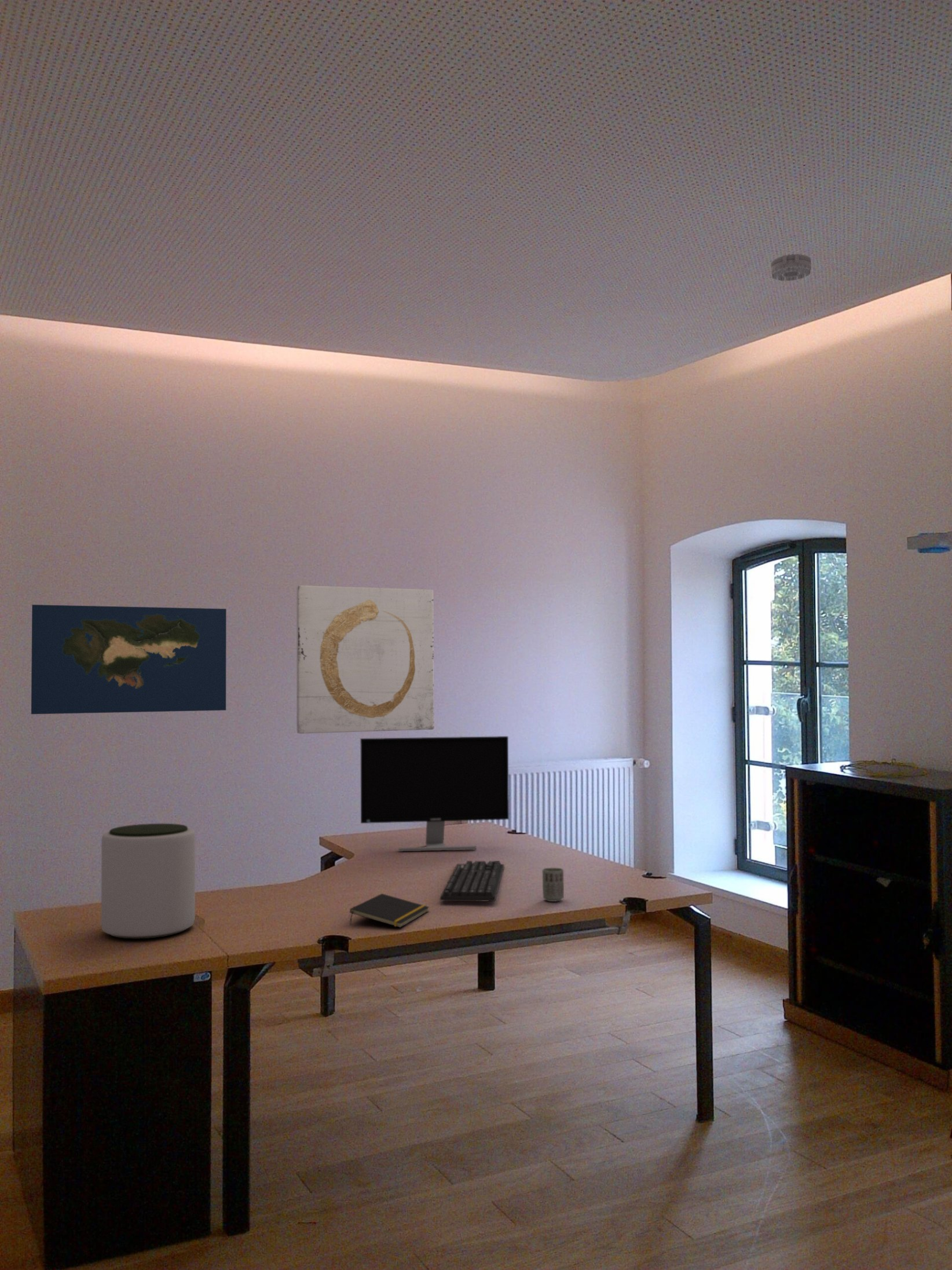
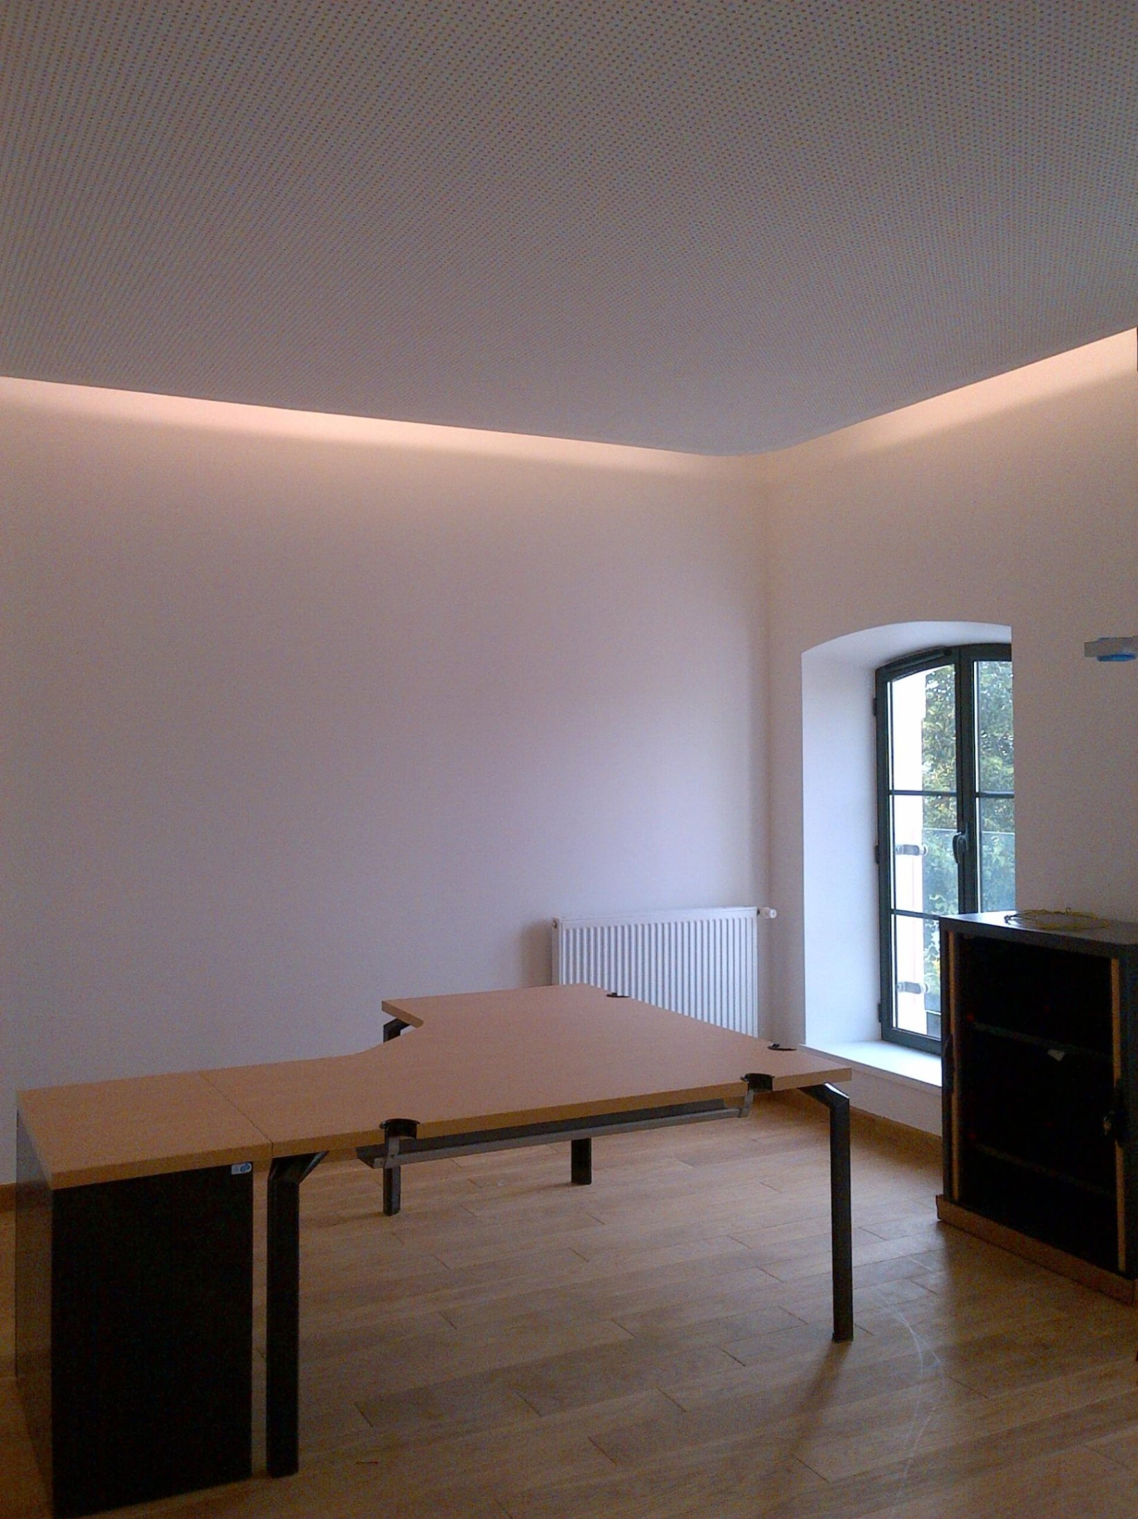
- notepad (390, 910)
- cup (553, 884)
- smoke detector (790, 266)
- wall art (367, 659)
- plant pot (148, 879)
- monitor (434, 792)
- map (132, 659)
- keyboard (474, 879)
